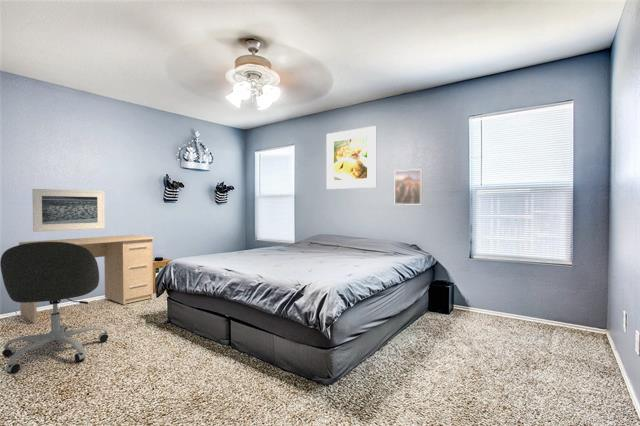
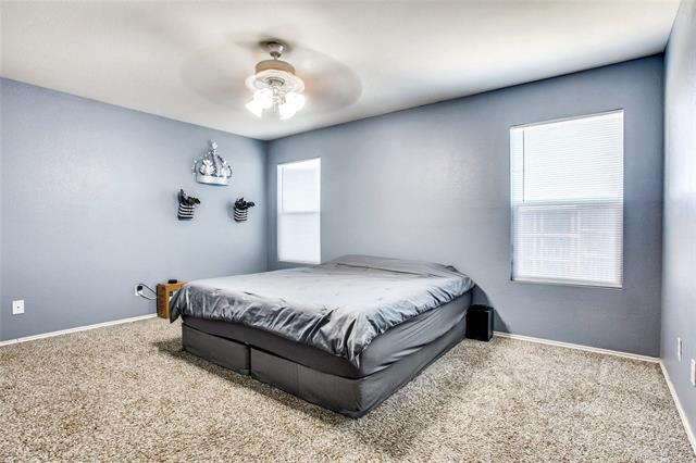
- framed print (350, 159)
- desk (105, 272)
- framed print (71, 209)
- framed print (408, 187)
- office chair (55, 295)
